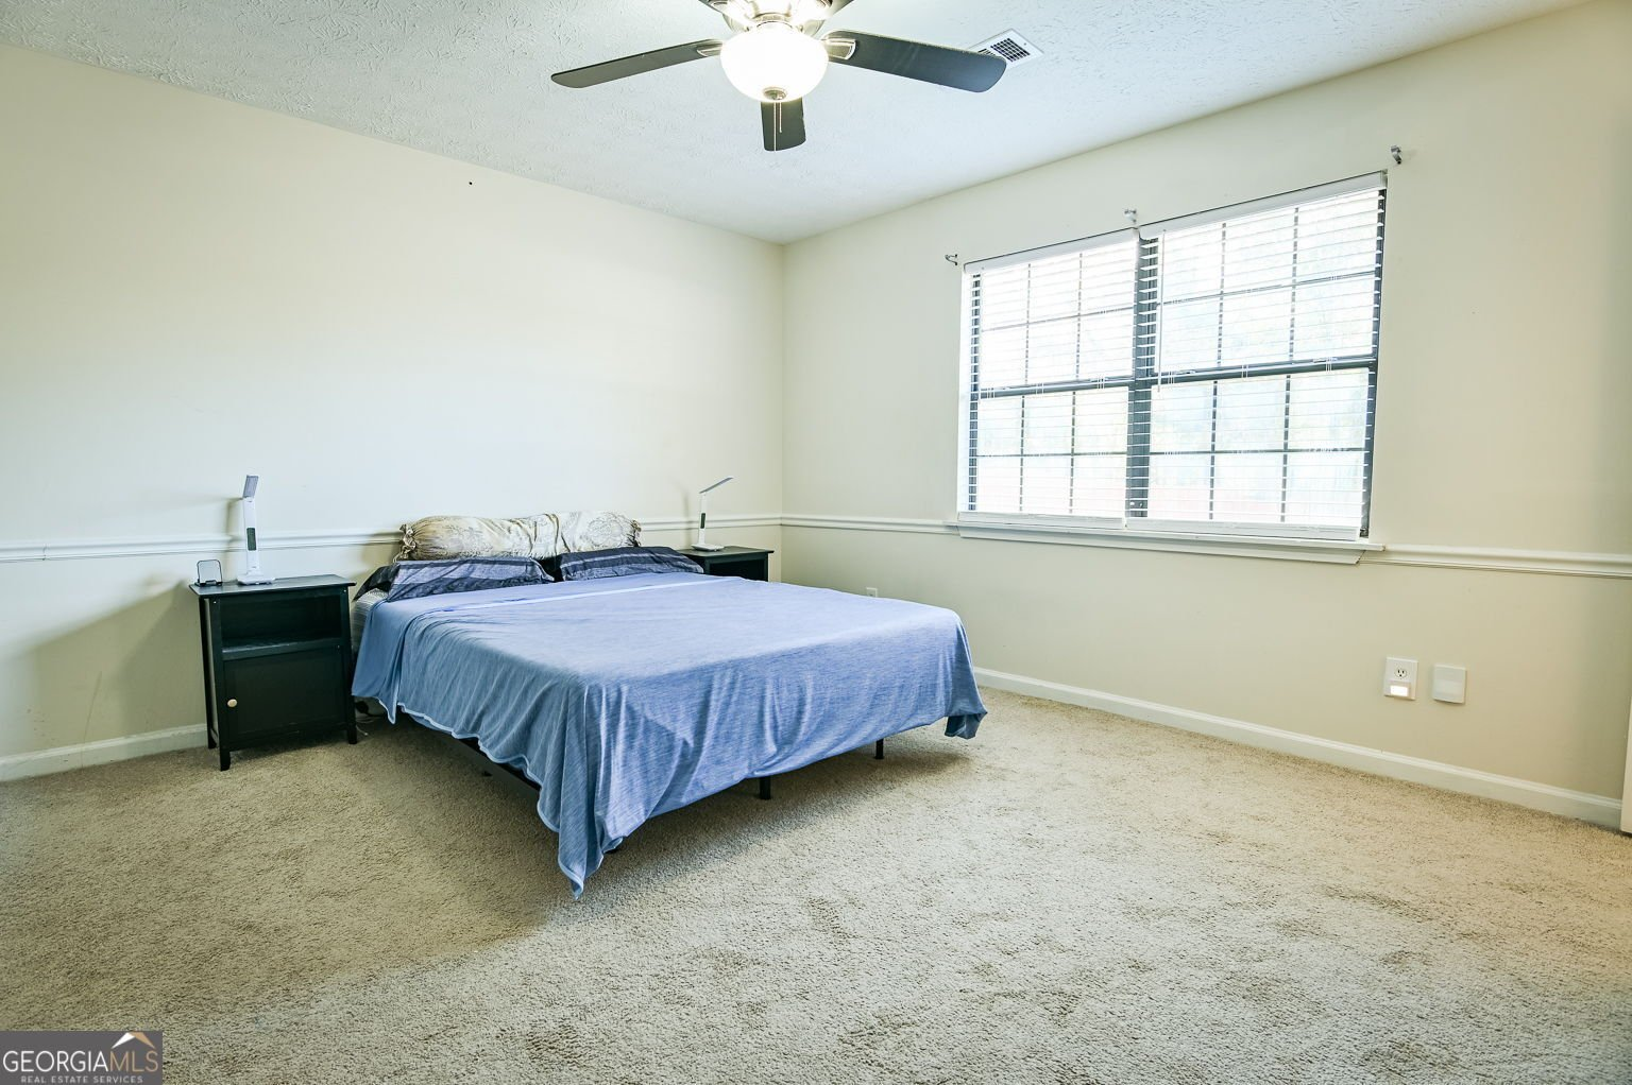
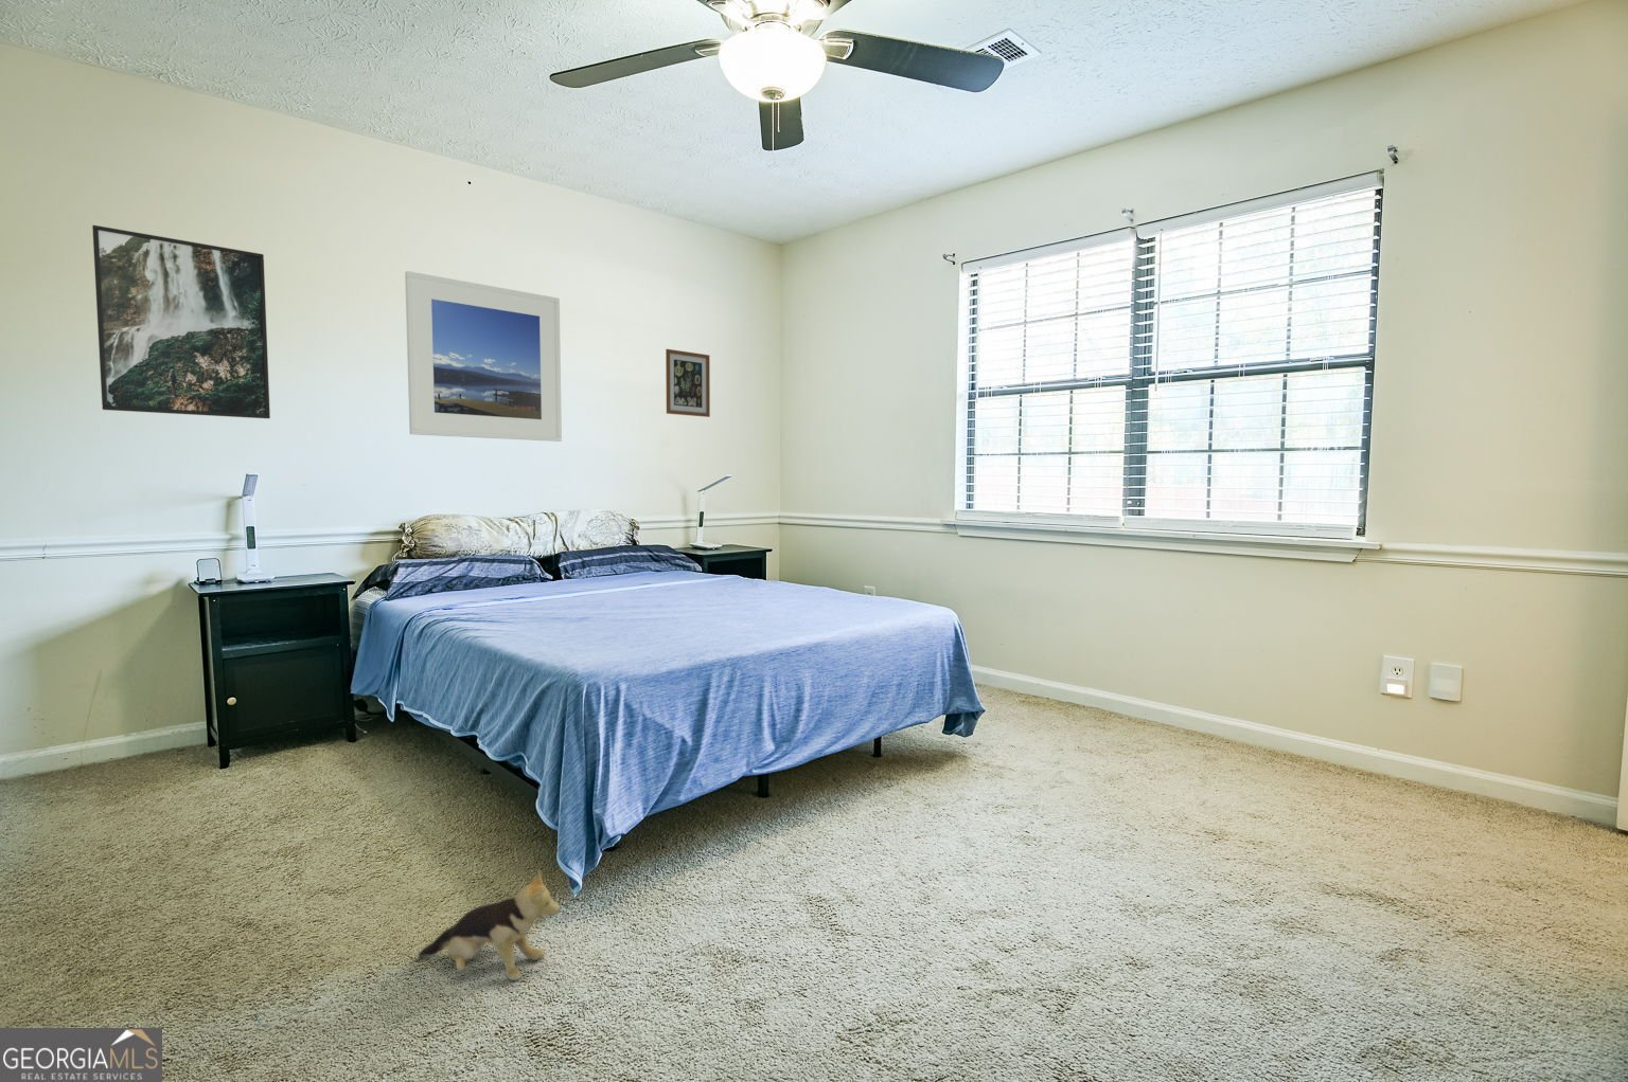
+ wall art (688, 383)
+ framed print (186, 328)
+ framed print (488, 362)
+ plush toy (486, 918)
